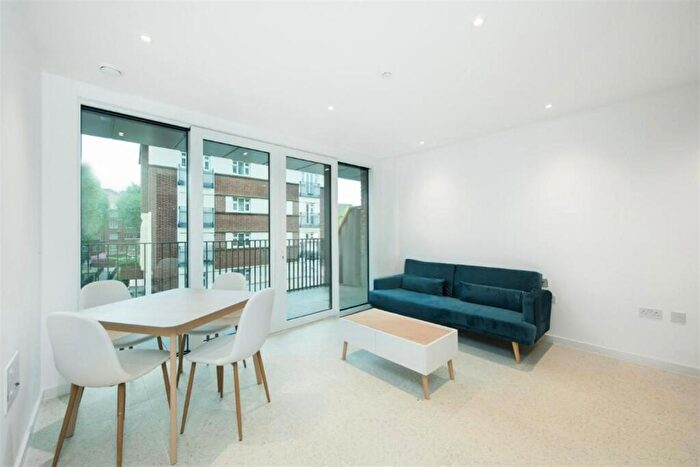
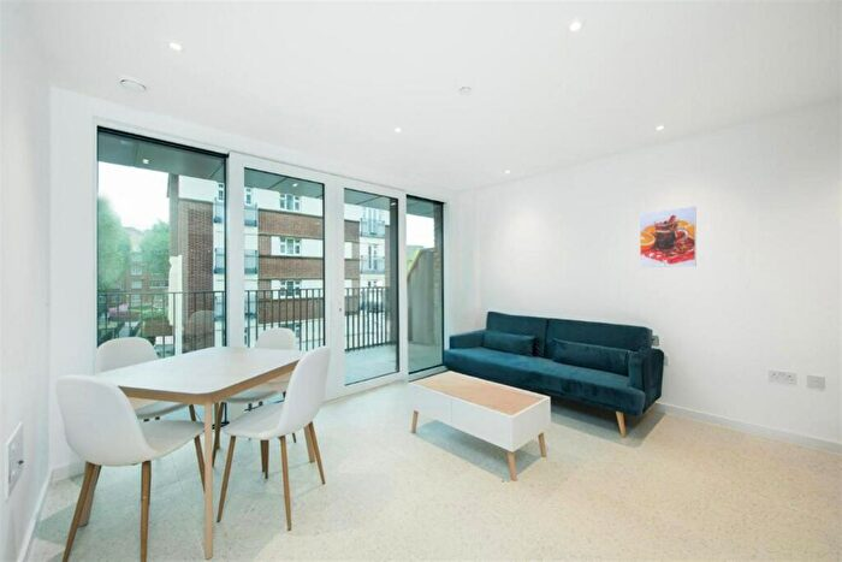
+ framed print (666, 238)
